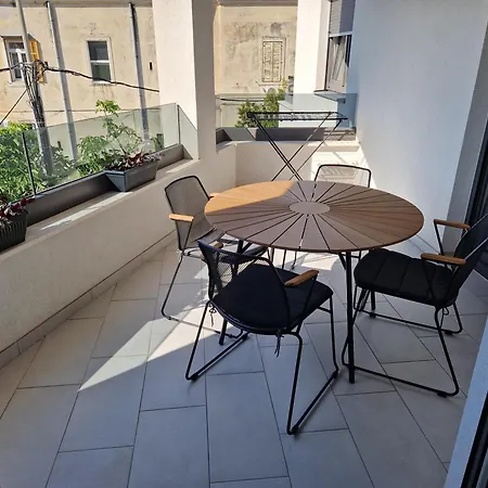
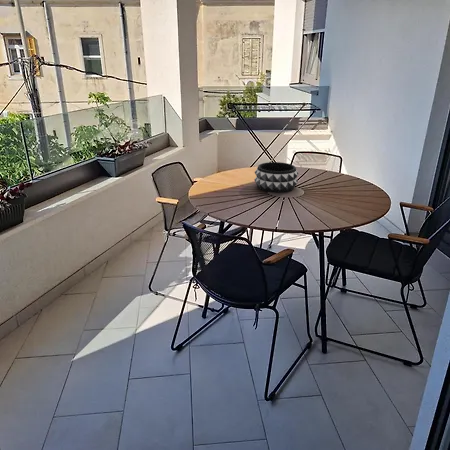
+ decorative bowl (276, 176)
